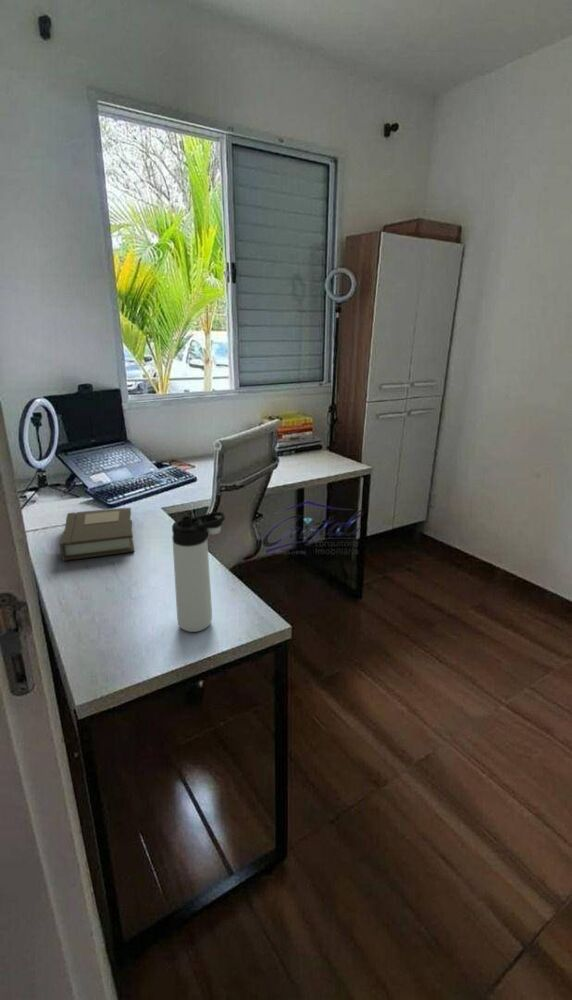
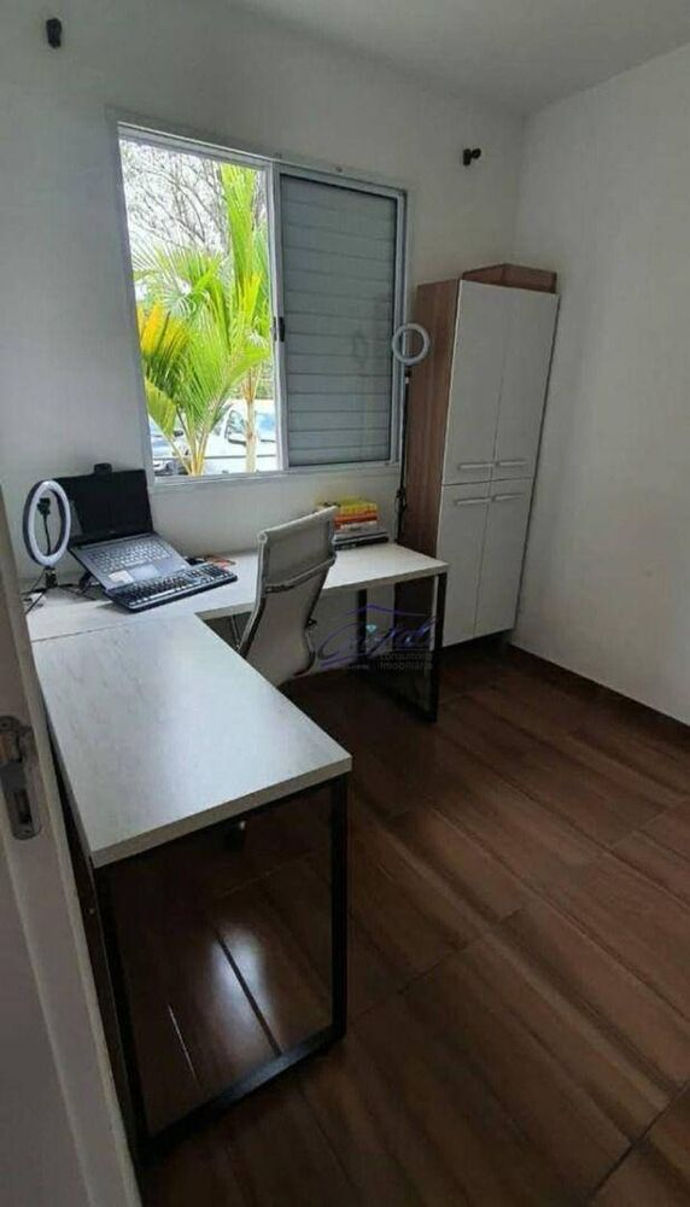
- thermos bottle (200, 571)
- book (99, 531)
